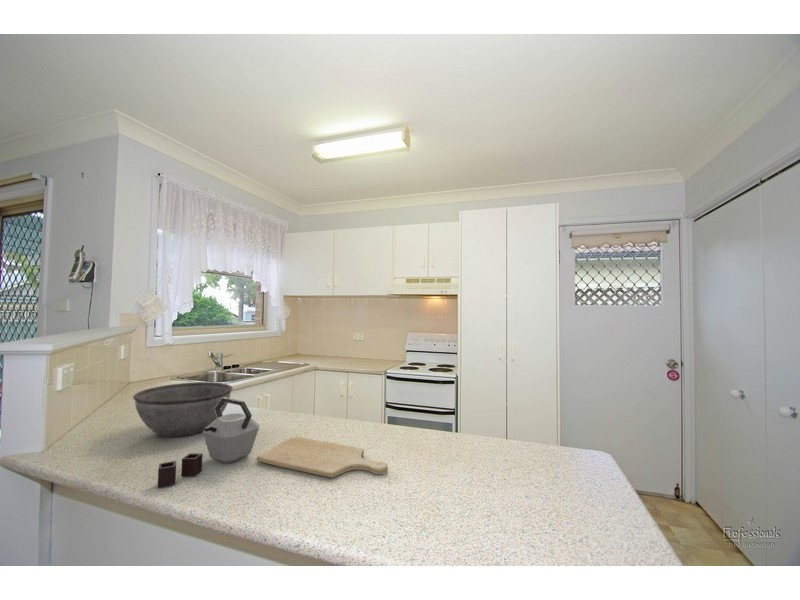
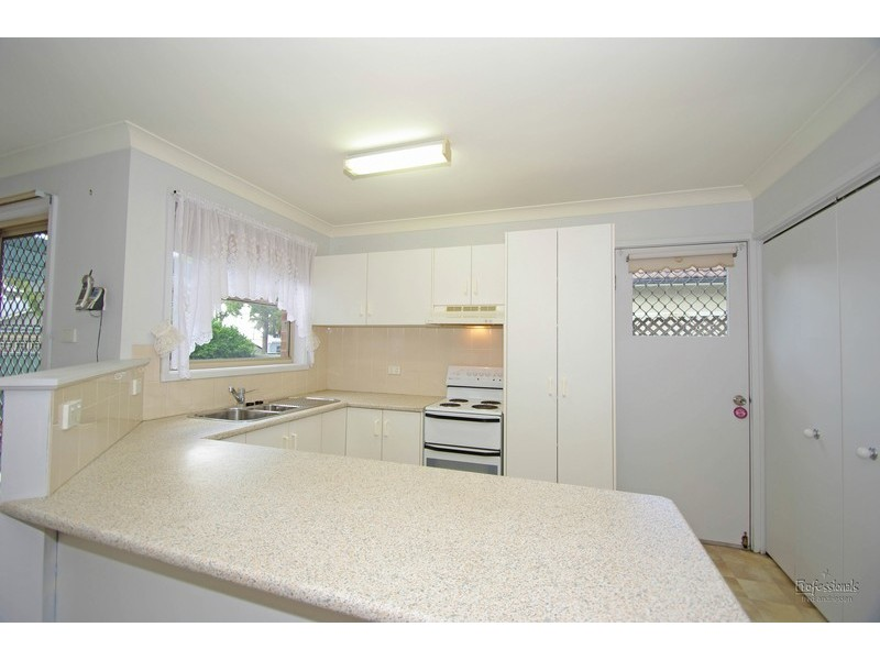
- bowl (185, 409)
- chopping board (327, 457)
- kettle (209, 435)
